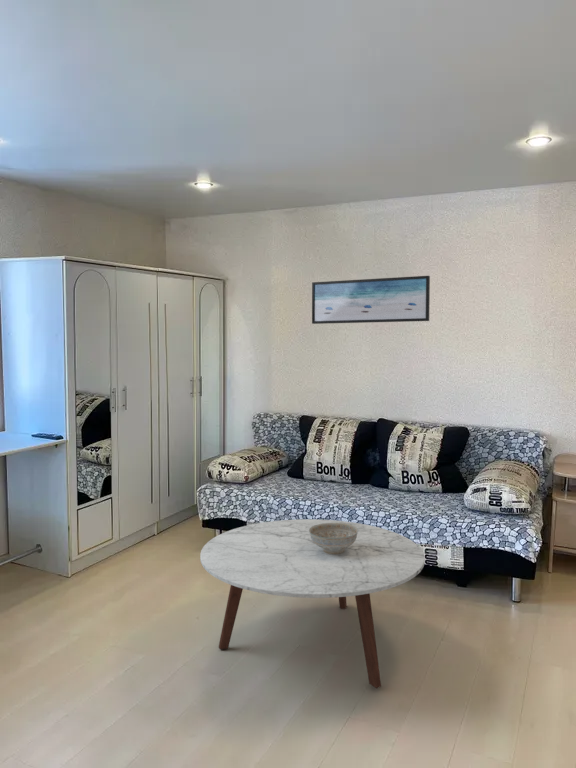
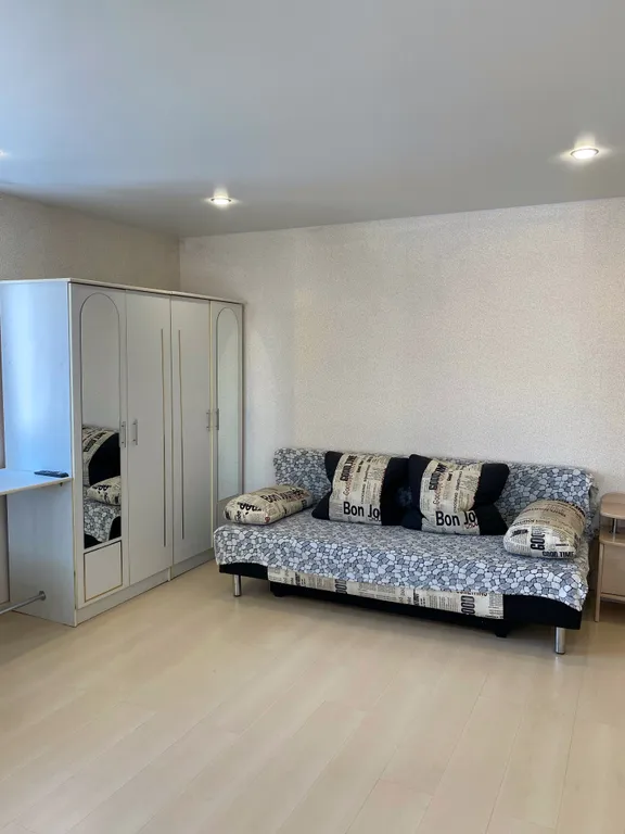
- decorative bowl (333, 539)
- wall art (368, 300)
- coffee table (311, 596)
